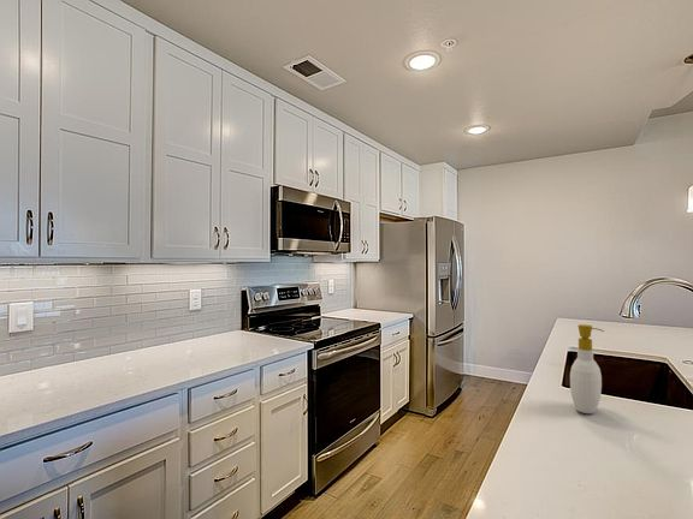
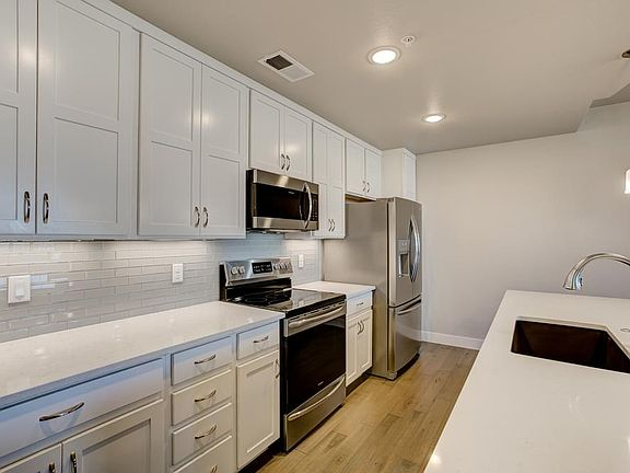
- soap bottle (587, 366)
